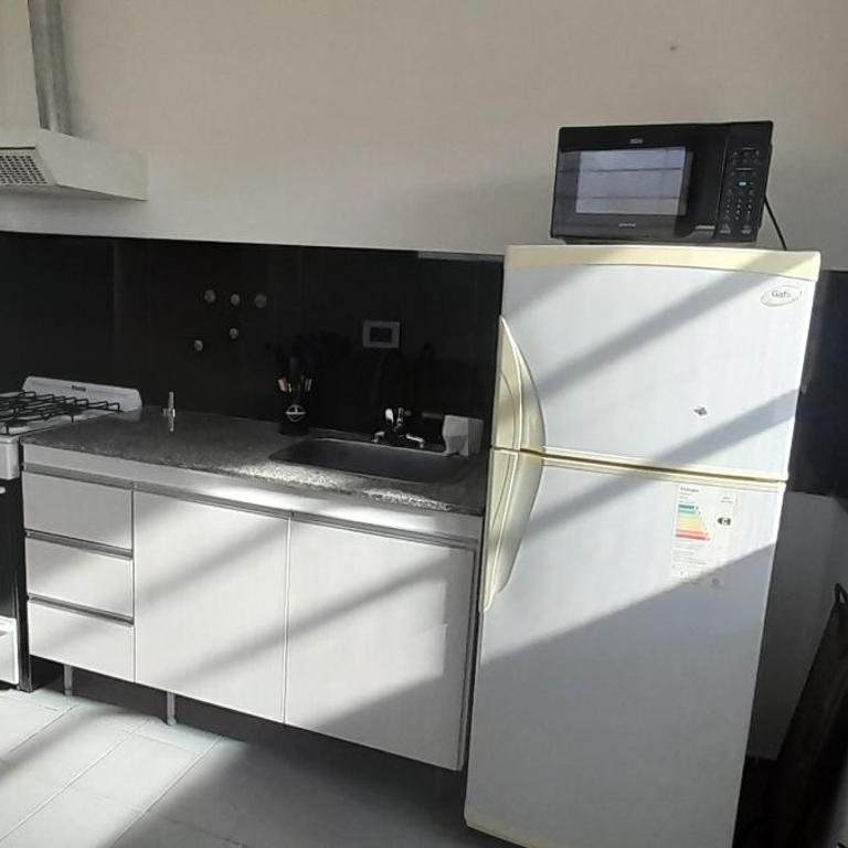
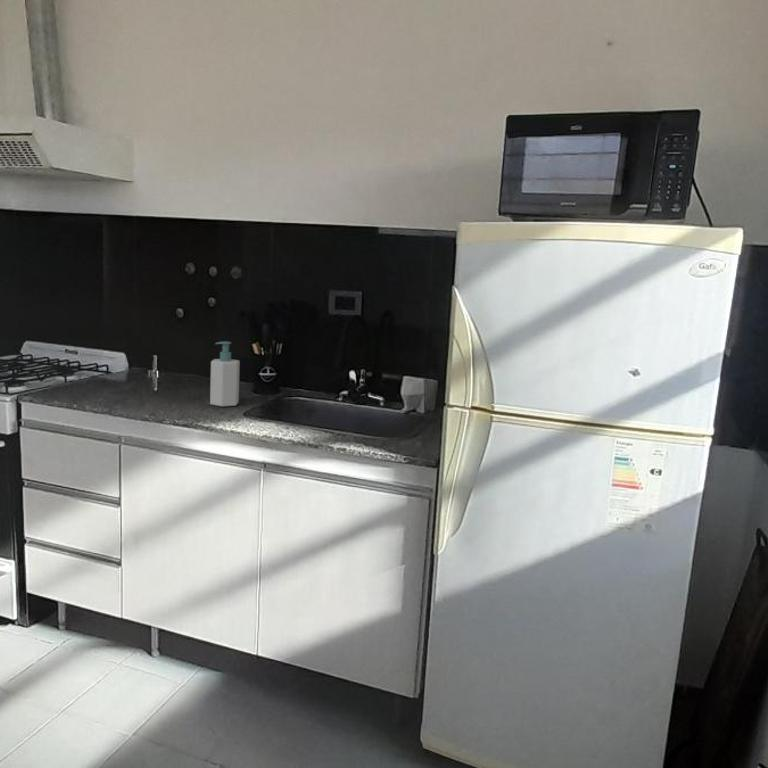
+ soap bottle (225, 373)
